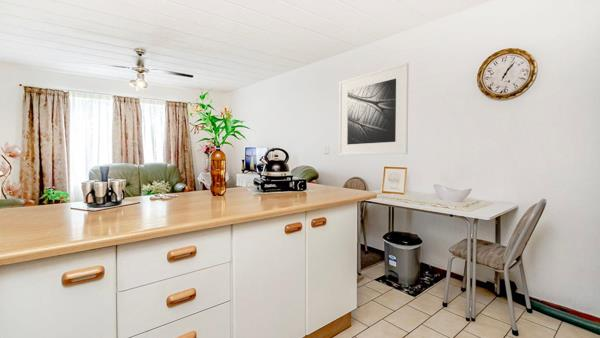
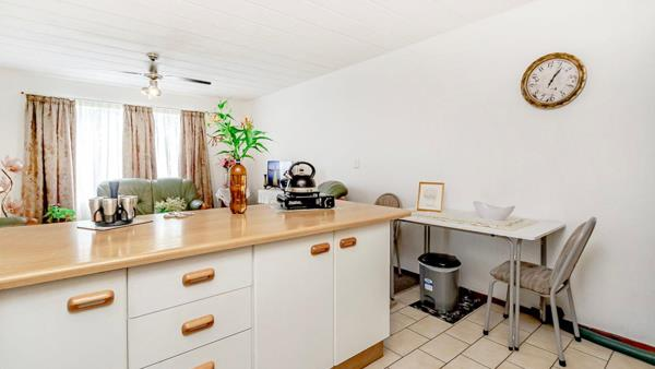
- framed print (370, 114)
